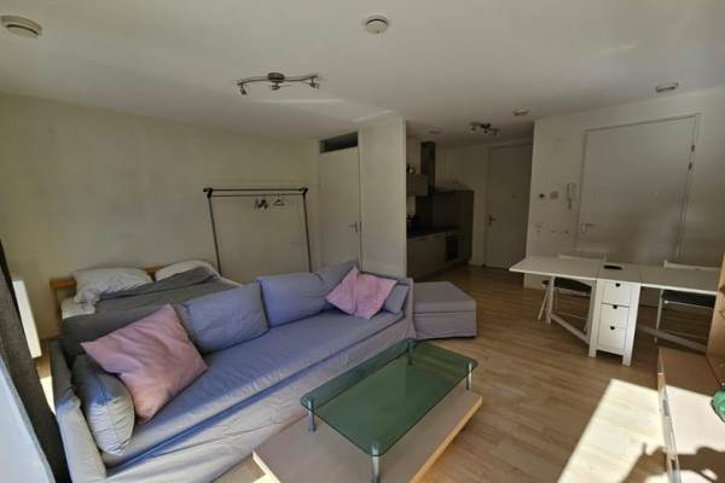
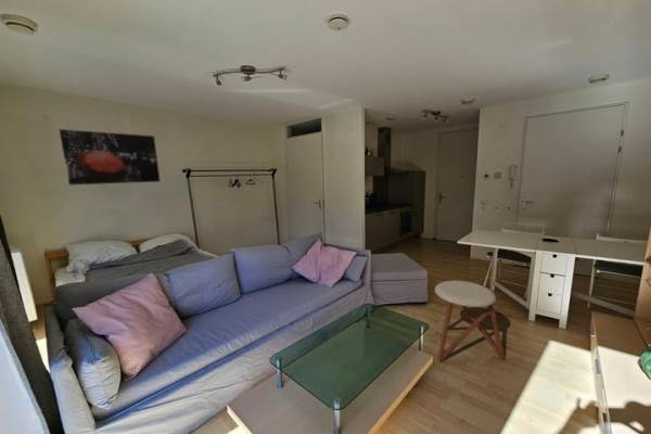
+ wall art (115, 158)
+ stool (471, 319)
